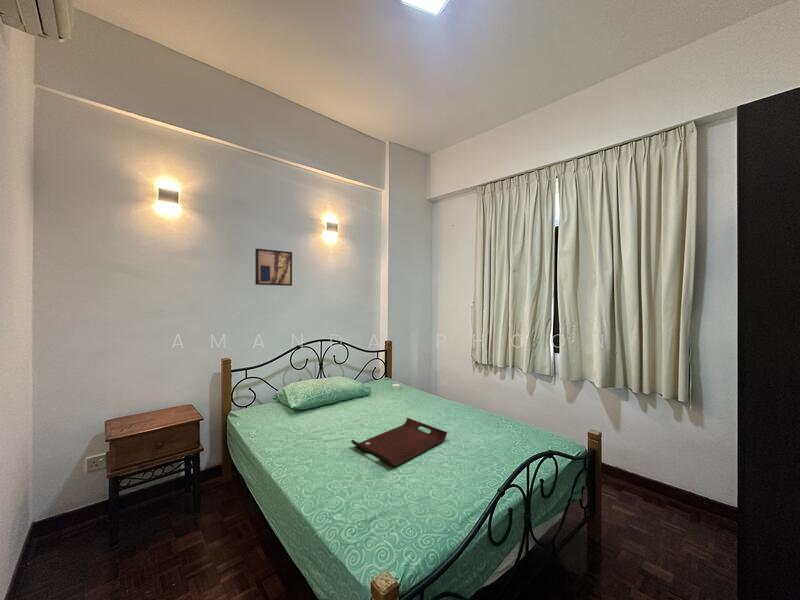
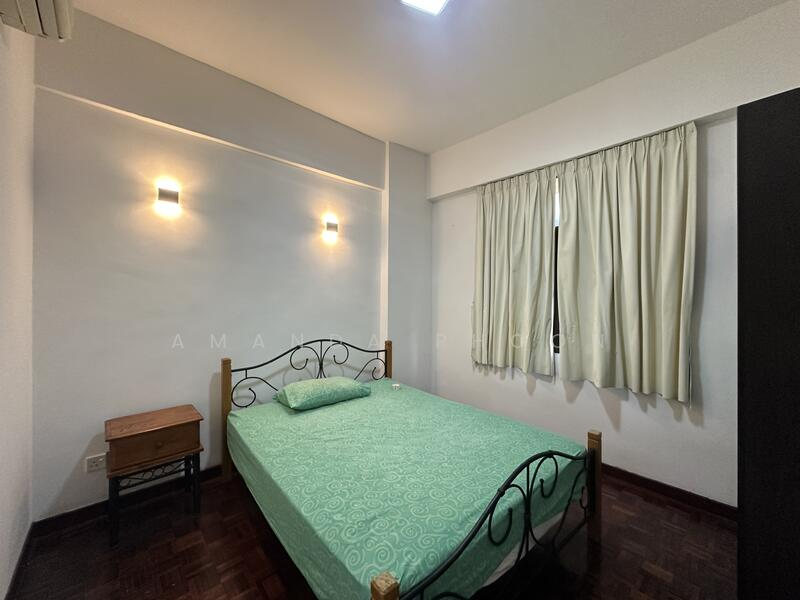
- serving tray (400, 439)
- wall art (274, 267)
